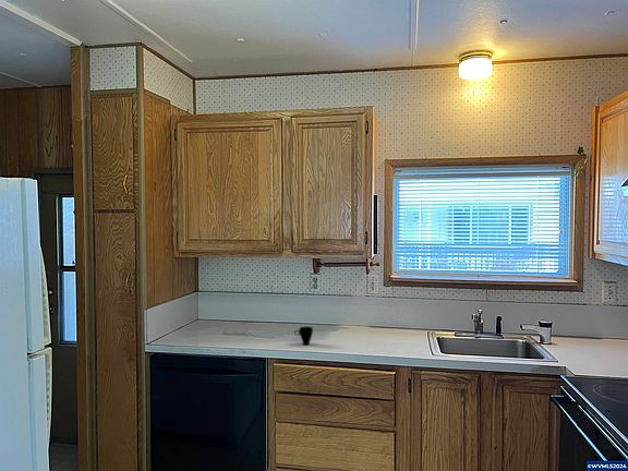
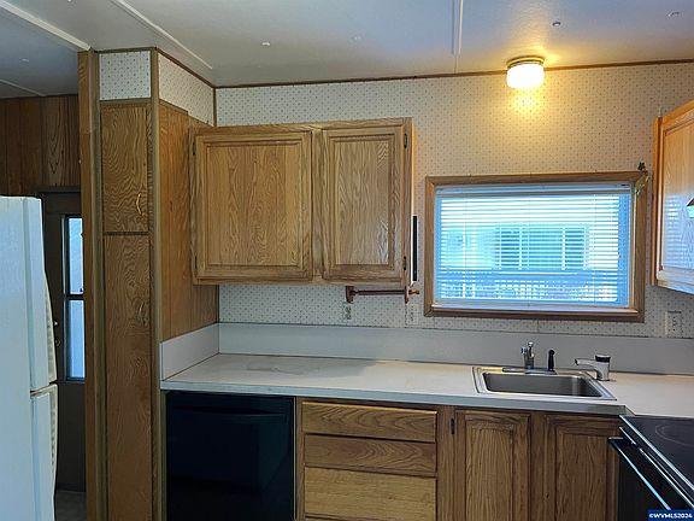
- cup (303, 336)
